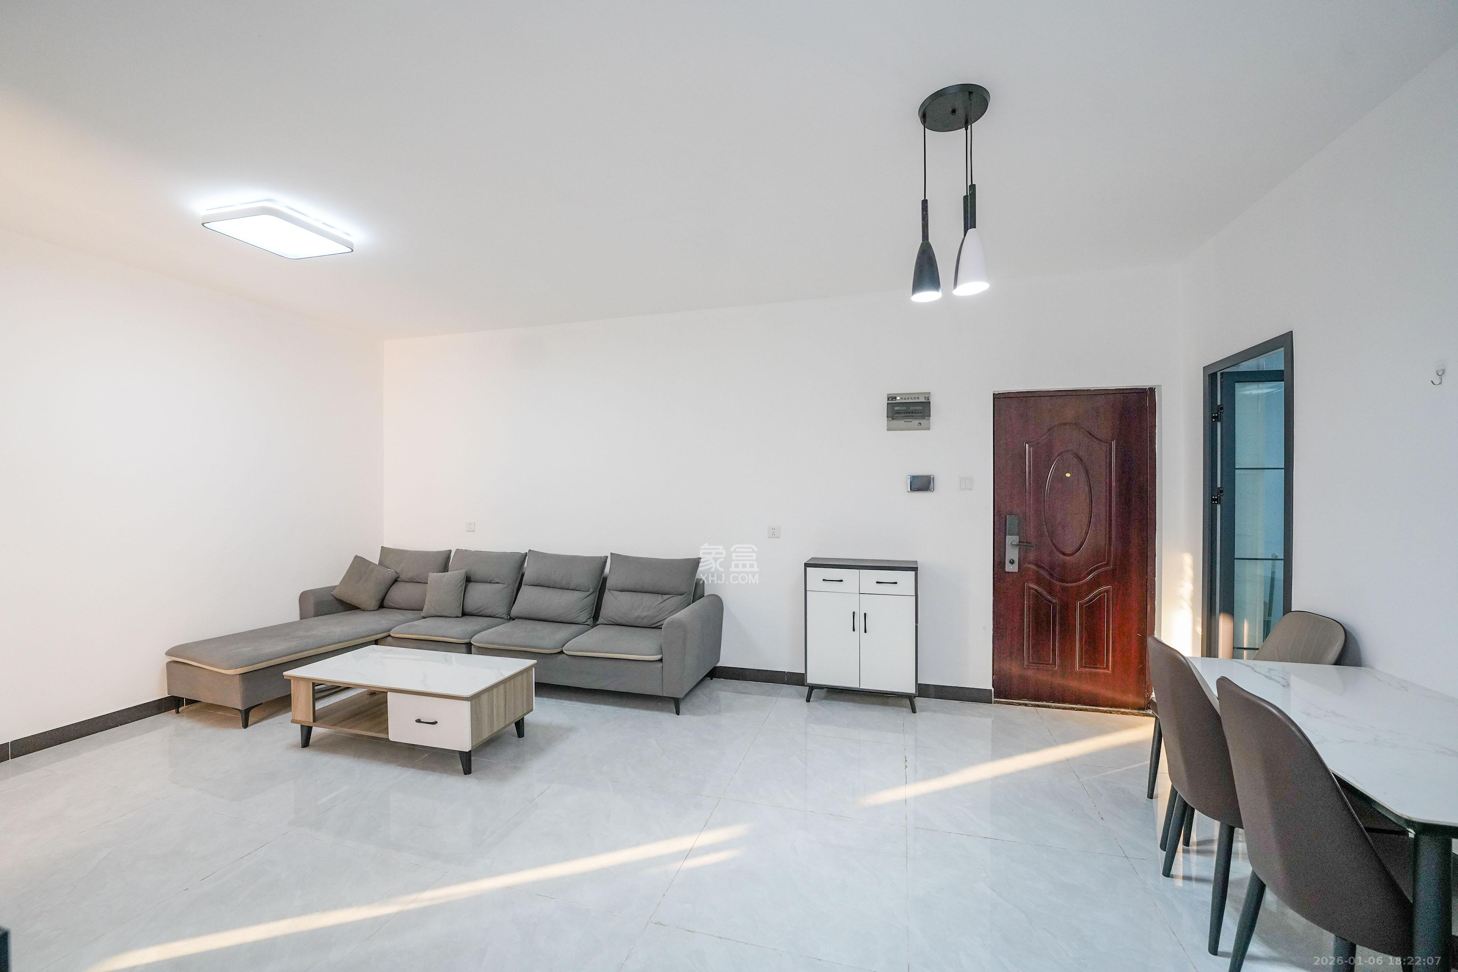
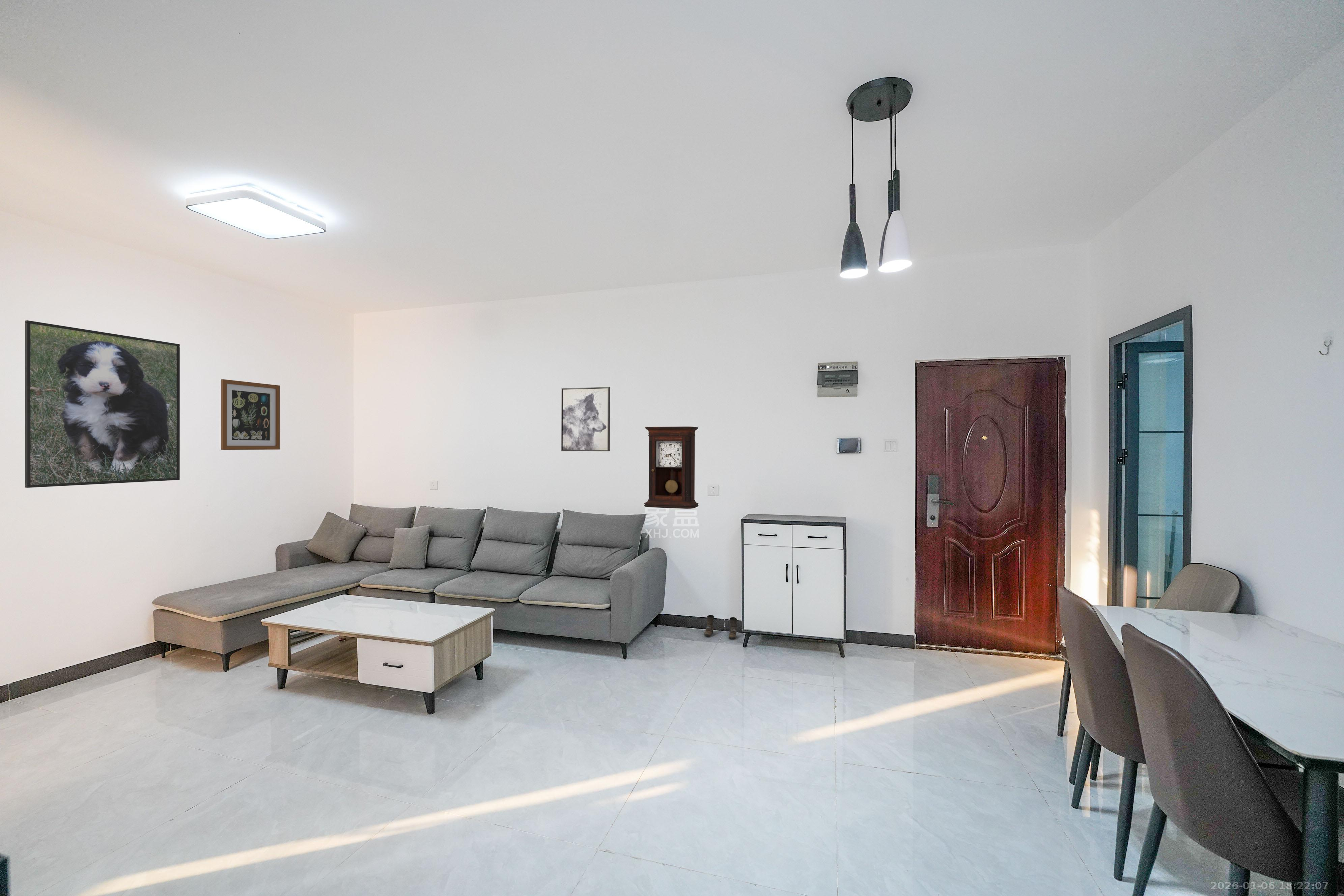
+ boots (713, 627)
+ wall art (585, 419)
+ wall art (252, 416)
+ pendulum clock (670, 467)
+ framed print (110, 409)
